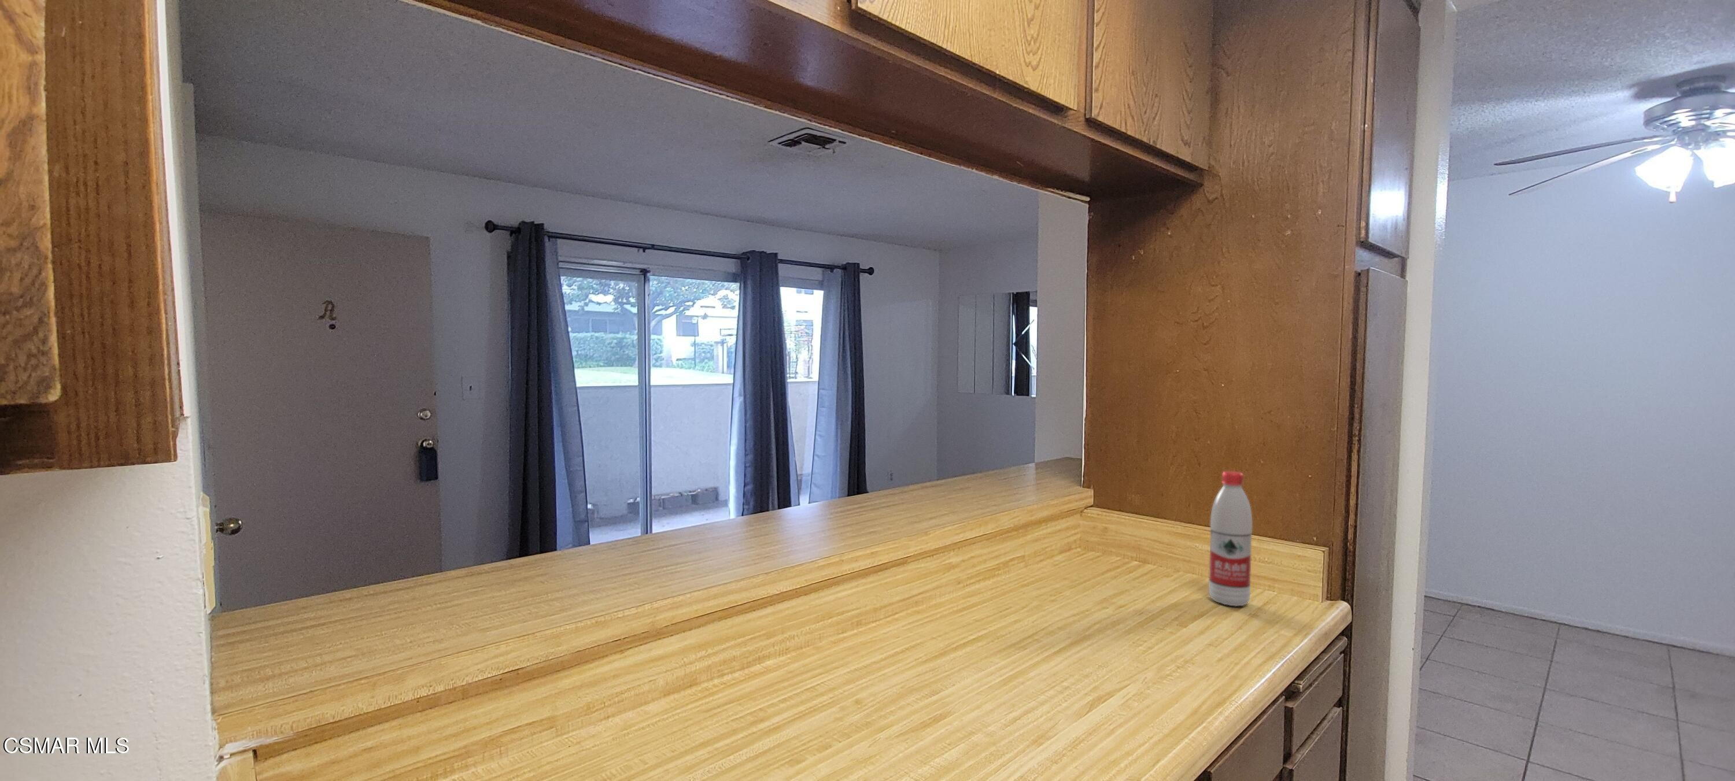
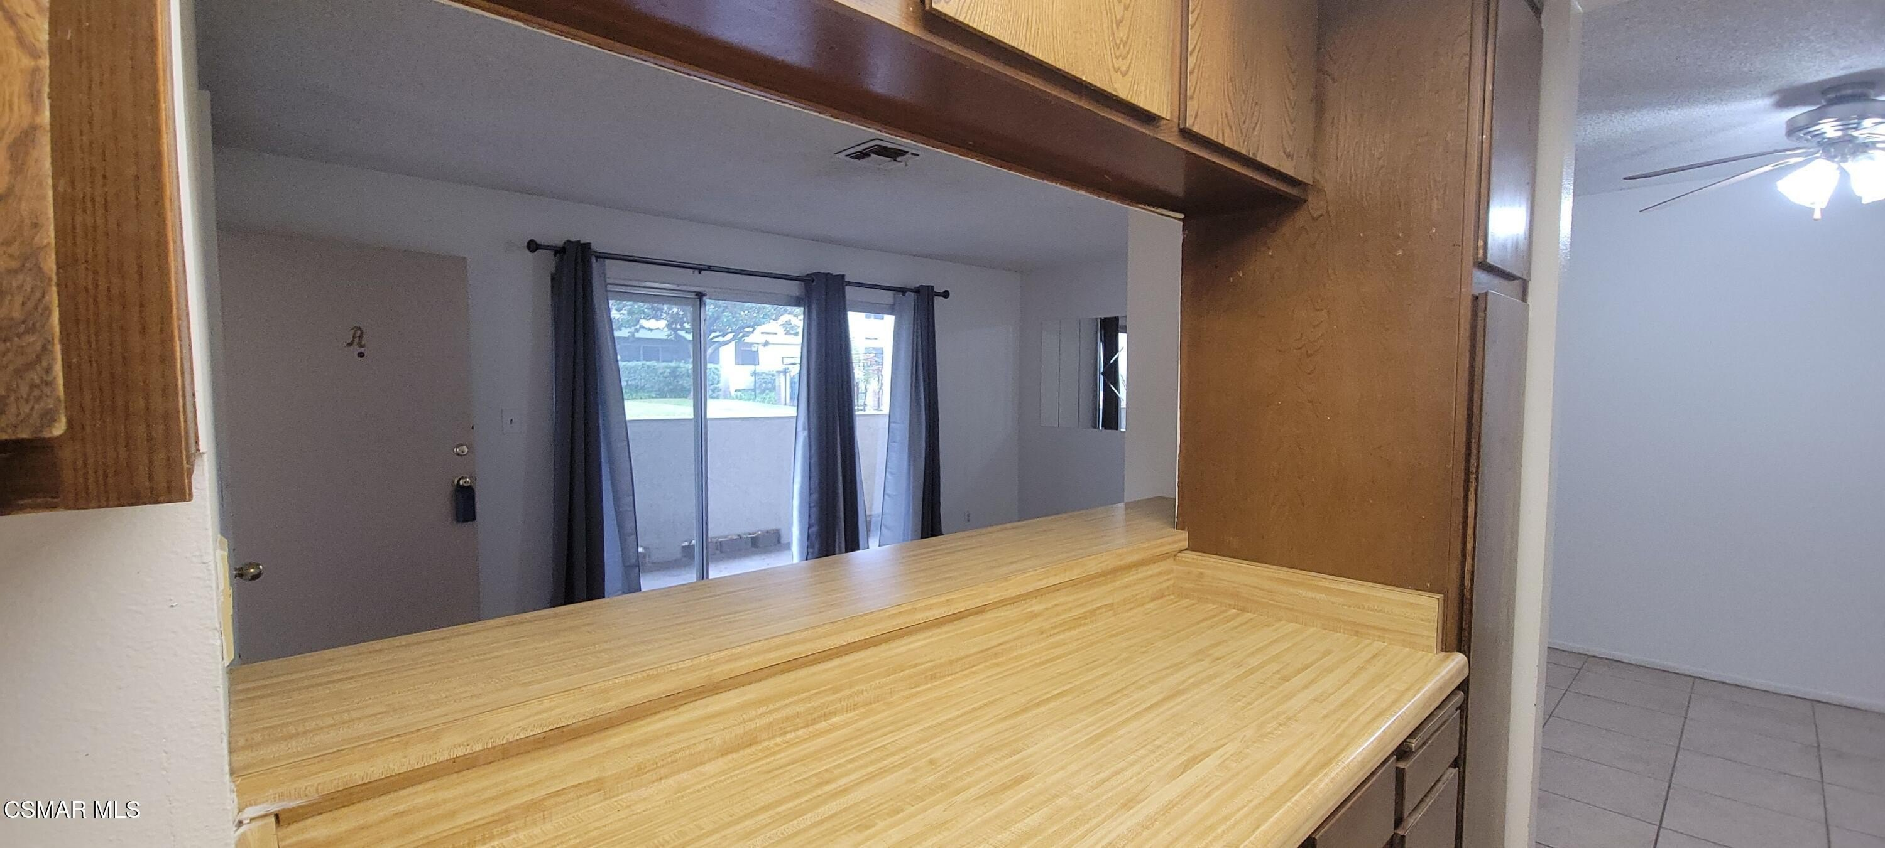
- water bottle (1230, 537)
